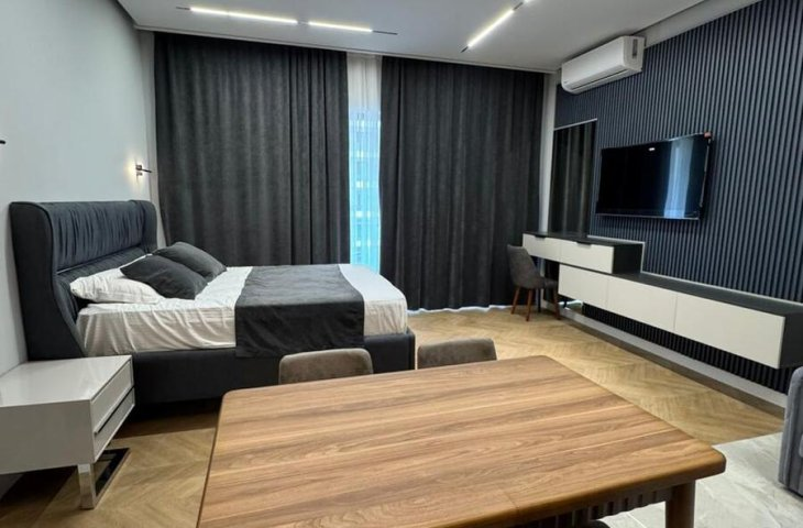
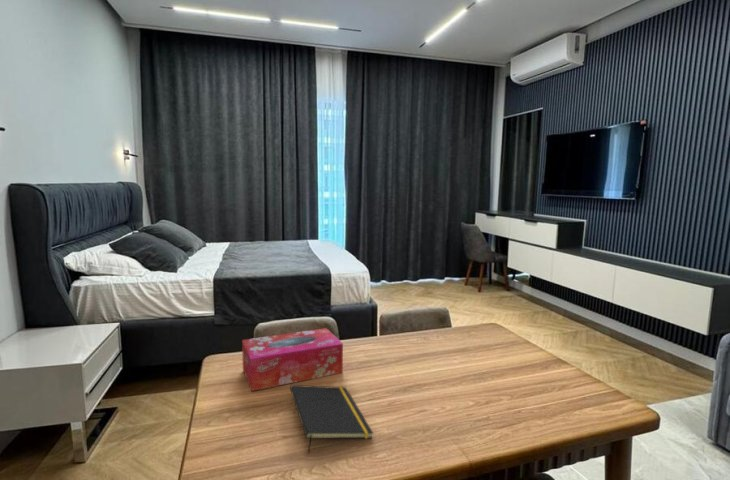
+ tissue box (292, 356)
+ notepad (328, 409)
